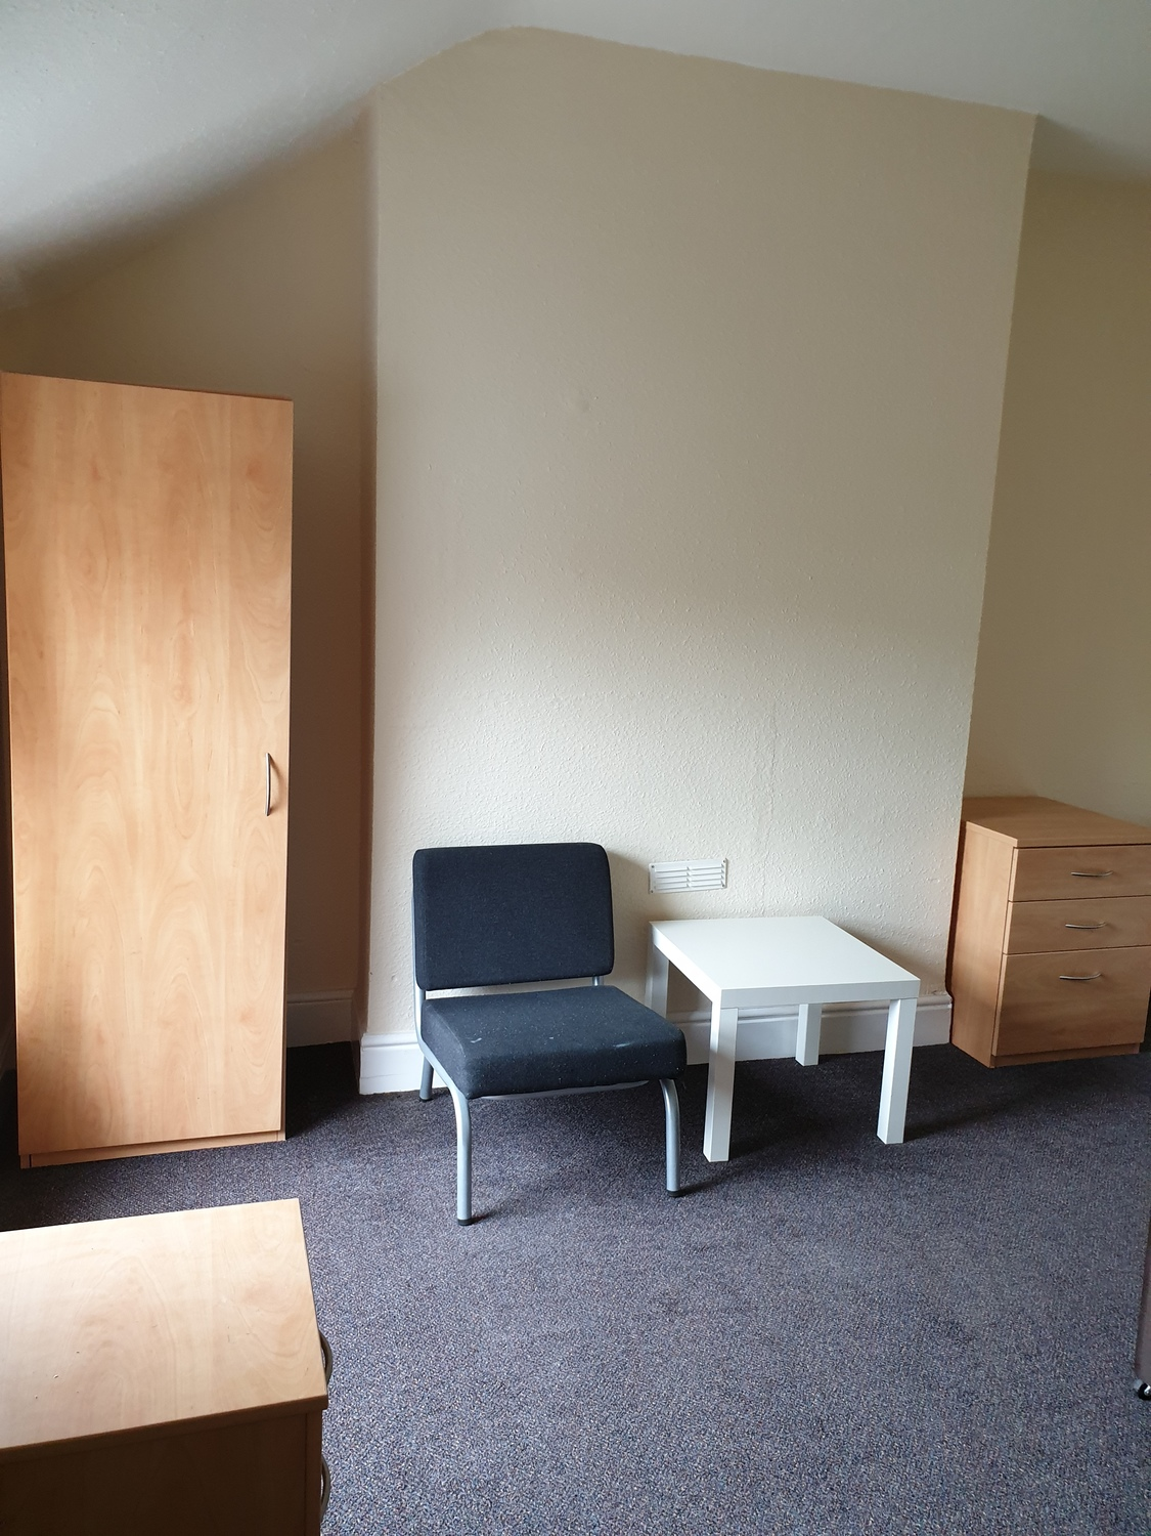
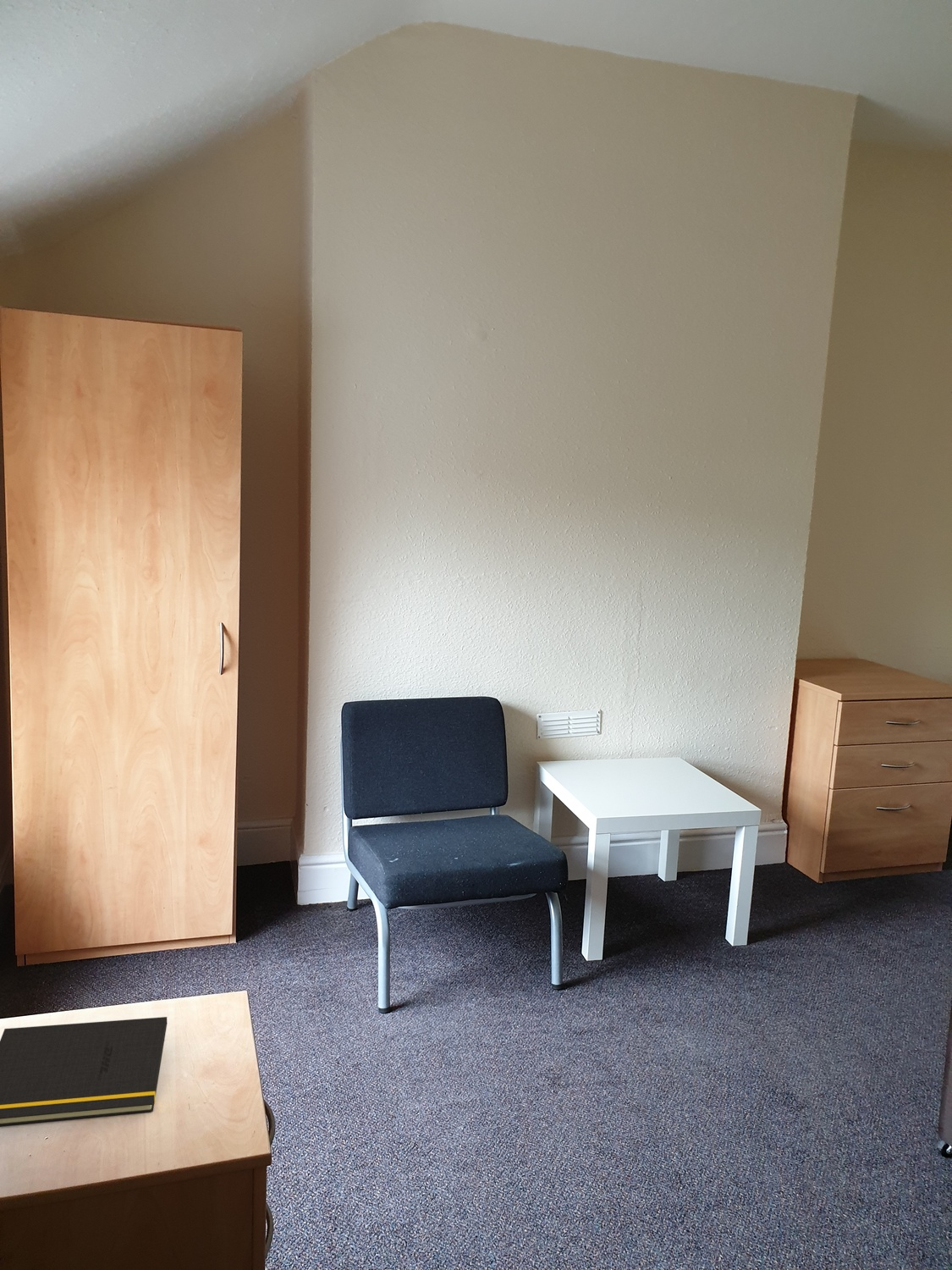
+ notepad (76, 1068)
